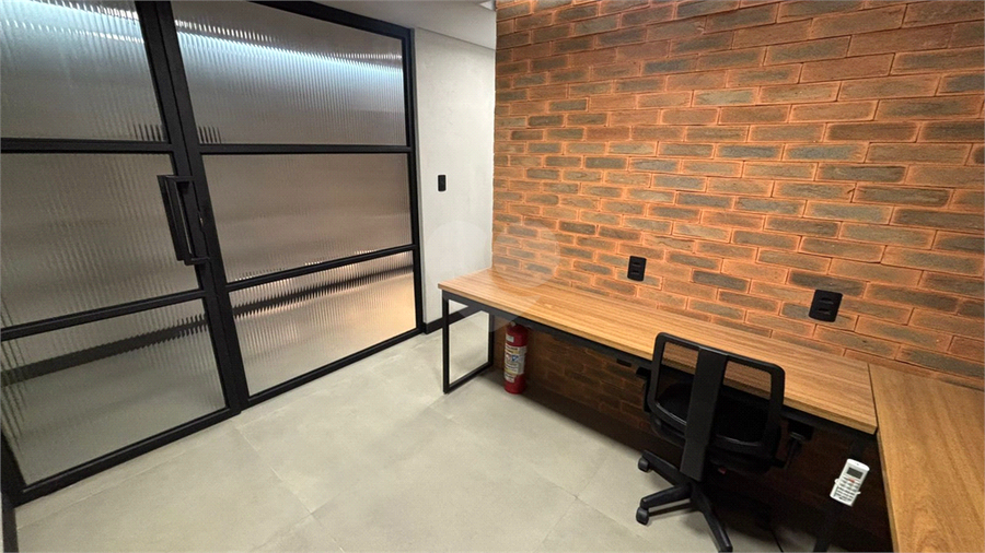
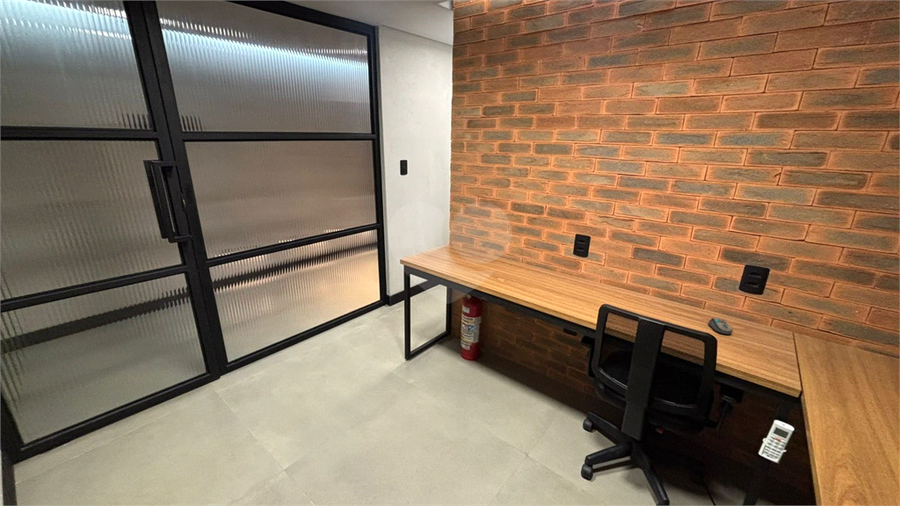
+ computer mouse (720, 324)
